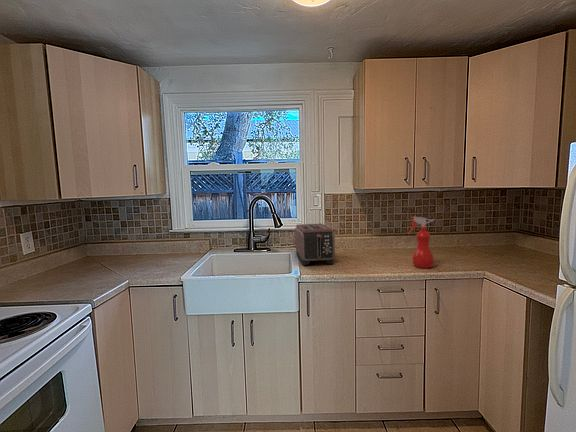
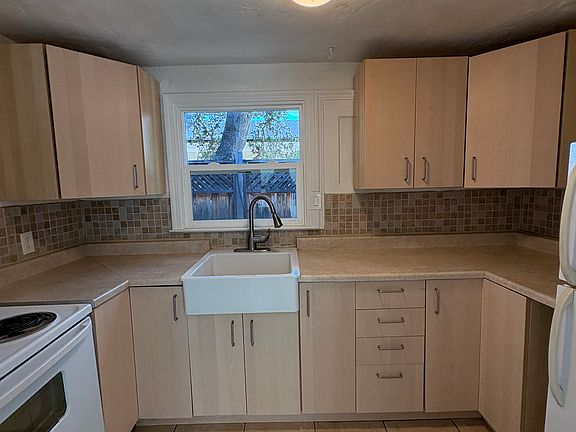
- spray bottle (420, 241)
- toaster (314, 243)
